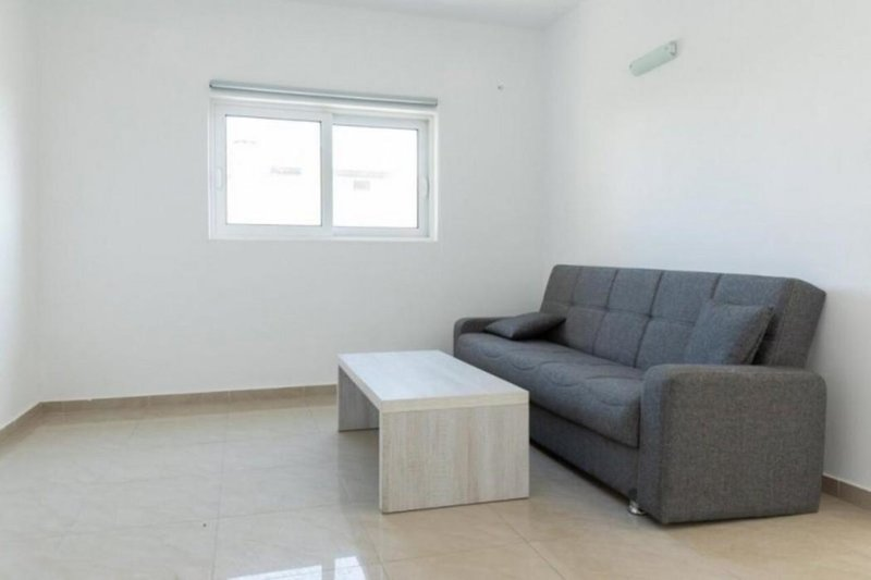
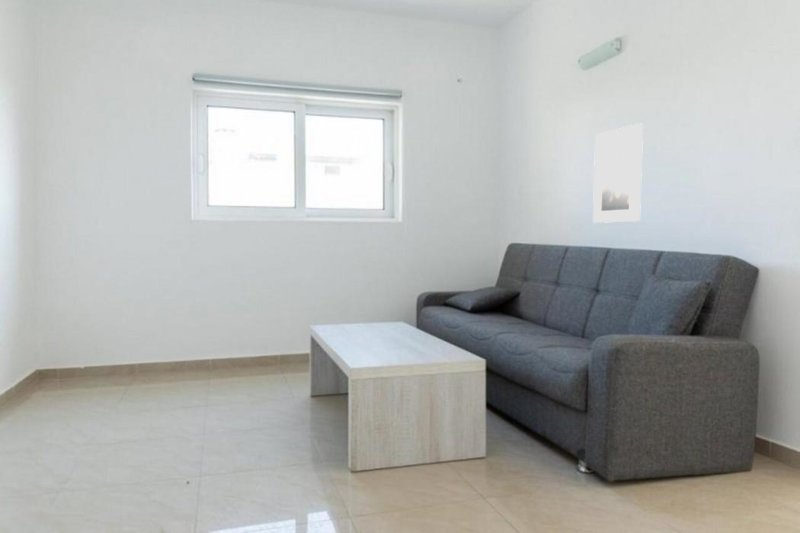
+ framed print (616, 176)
